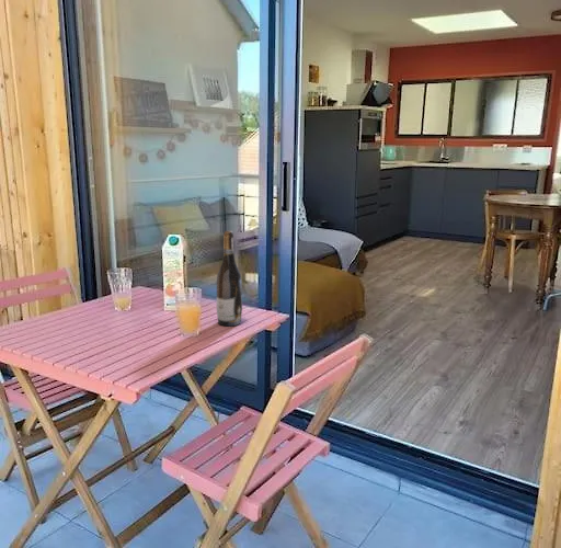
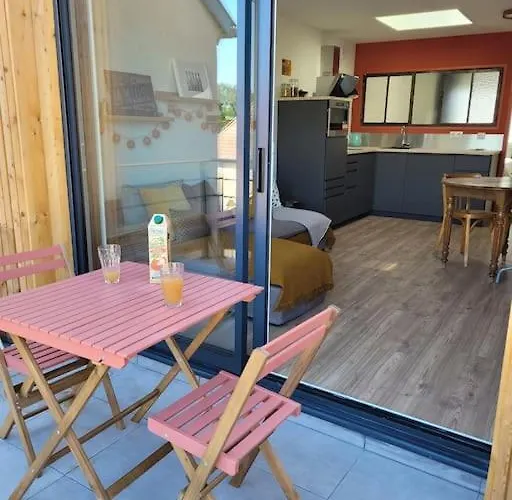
- wine bottle (229, 277)
